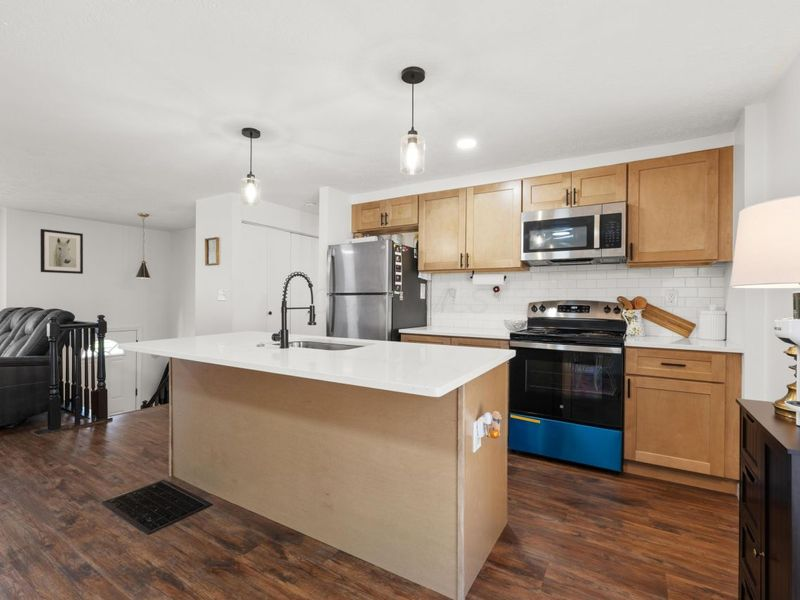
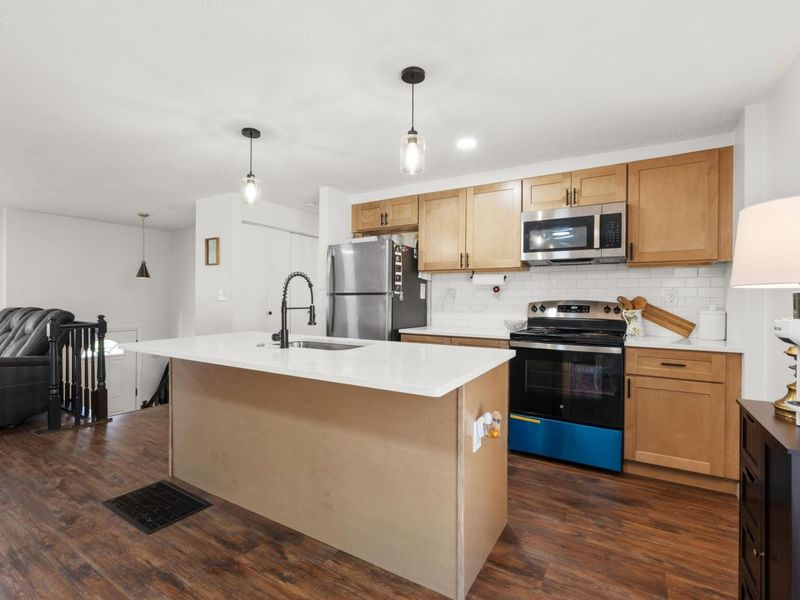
- wall art (62, 252)
